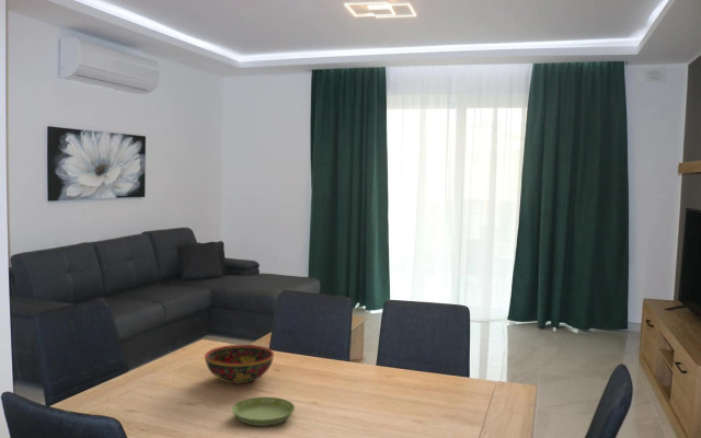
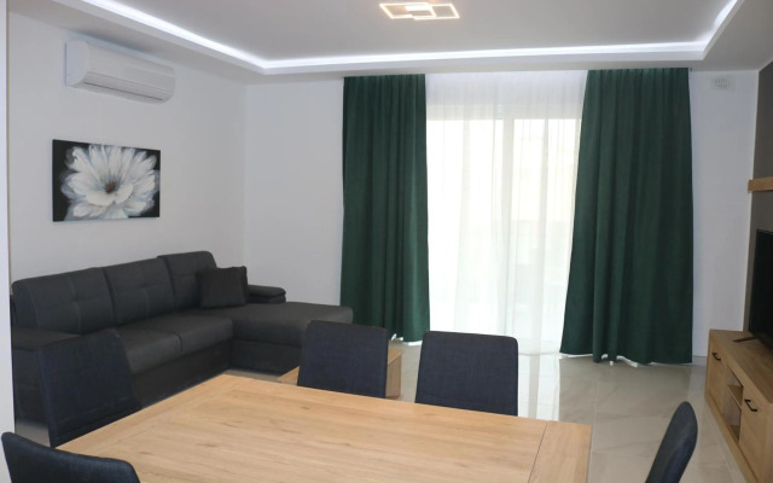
- saucer (263, 412)
- bowl (239, 366)
